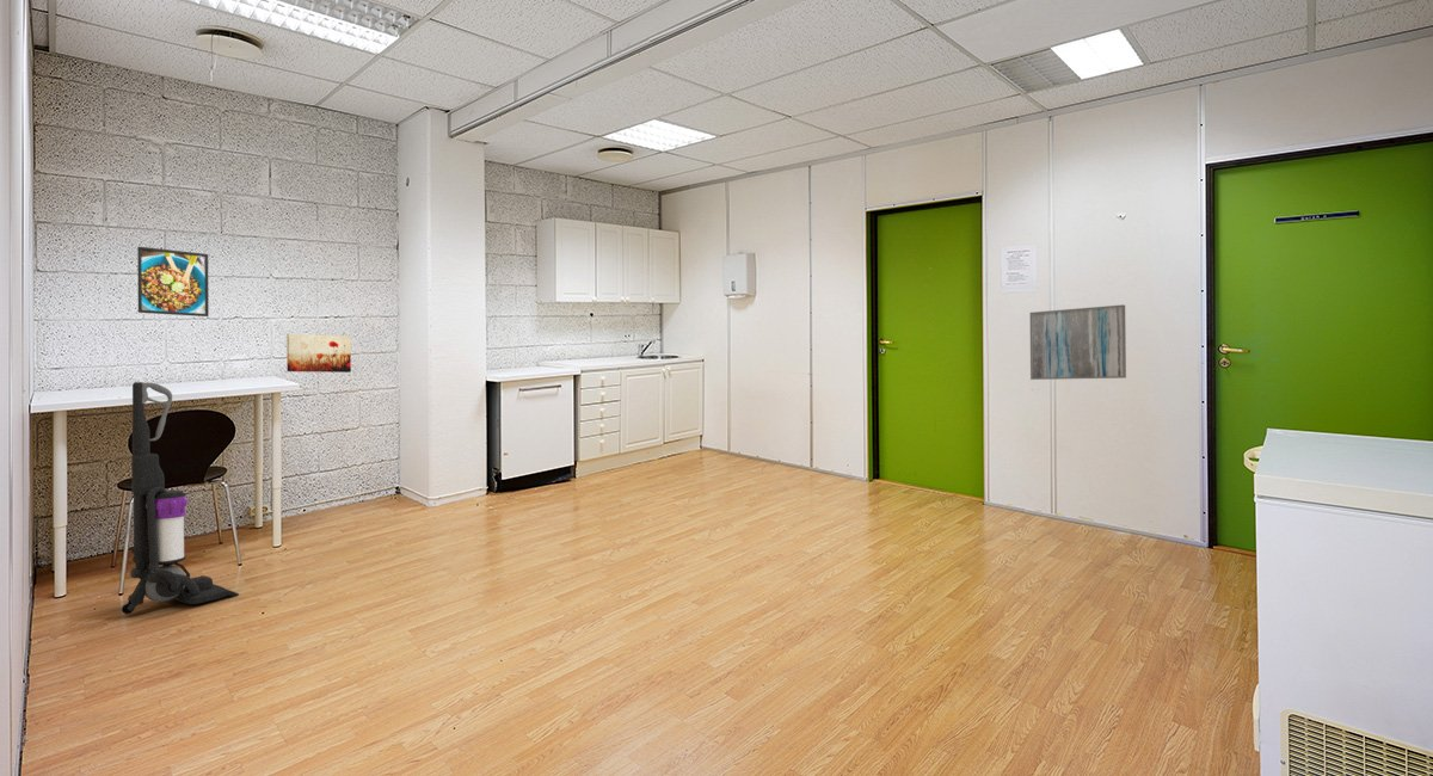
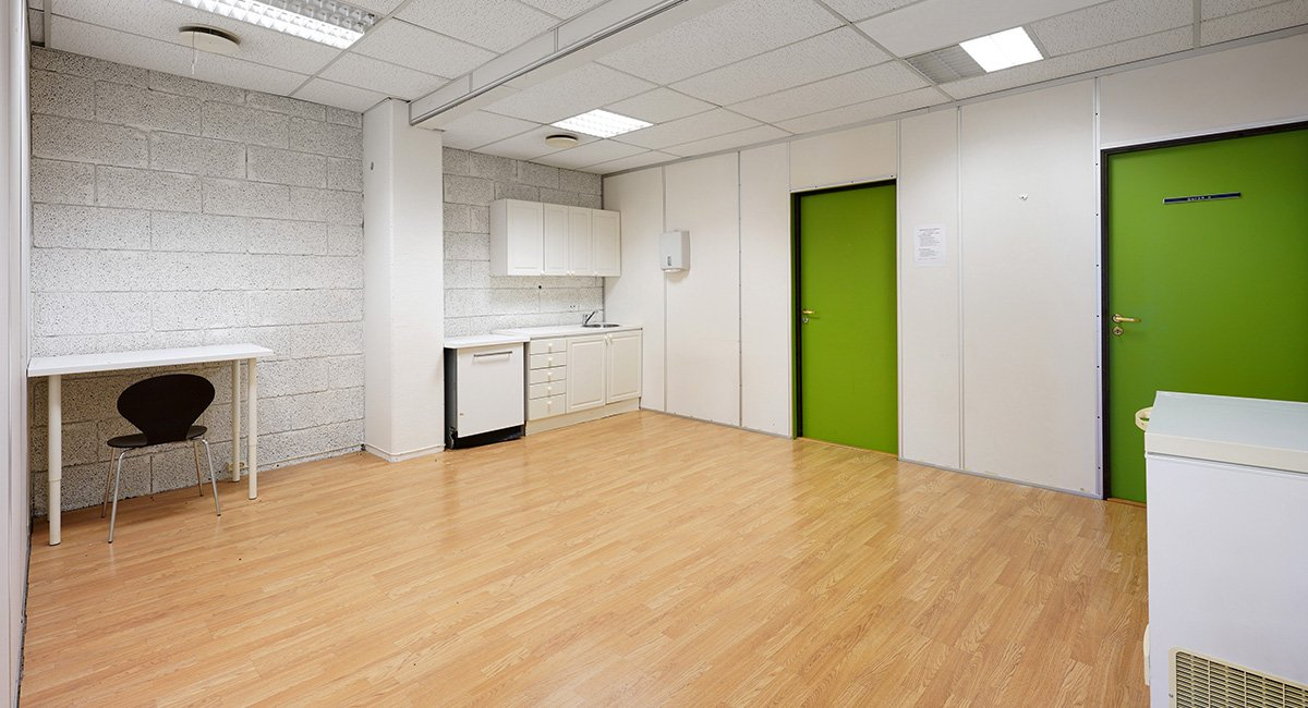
- wall art (319, 353)
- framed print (173, 282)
- vacuum cleaner (176, 492)
- wall art (1076, 344)
